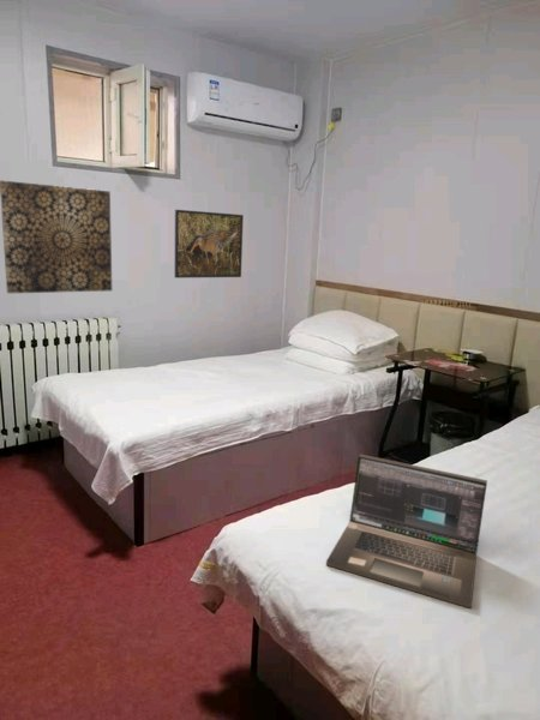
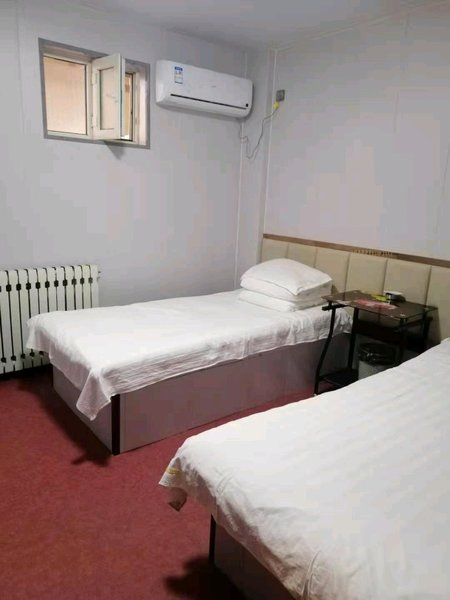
- laptop (408, 521)
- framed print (209, 245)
- wall art (60, 240)
